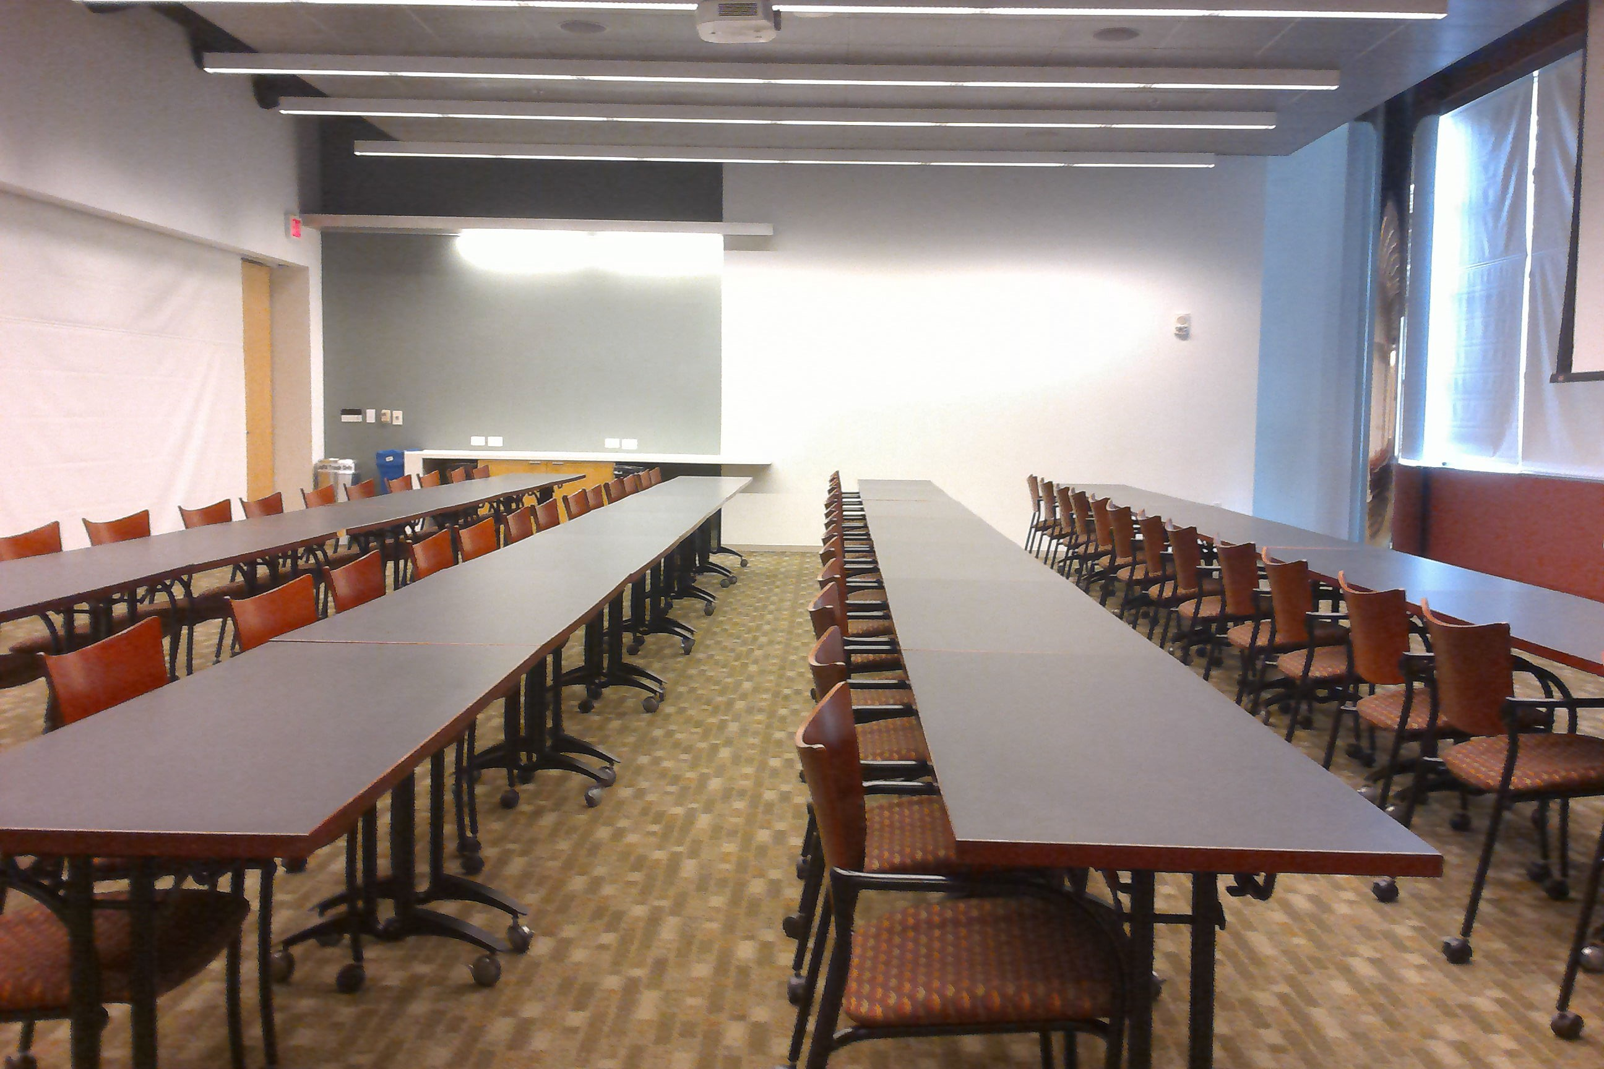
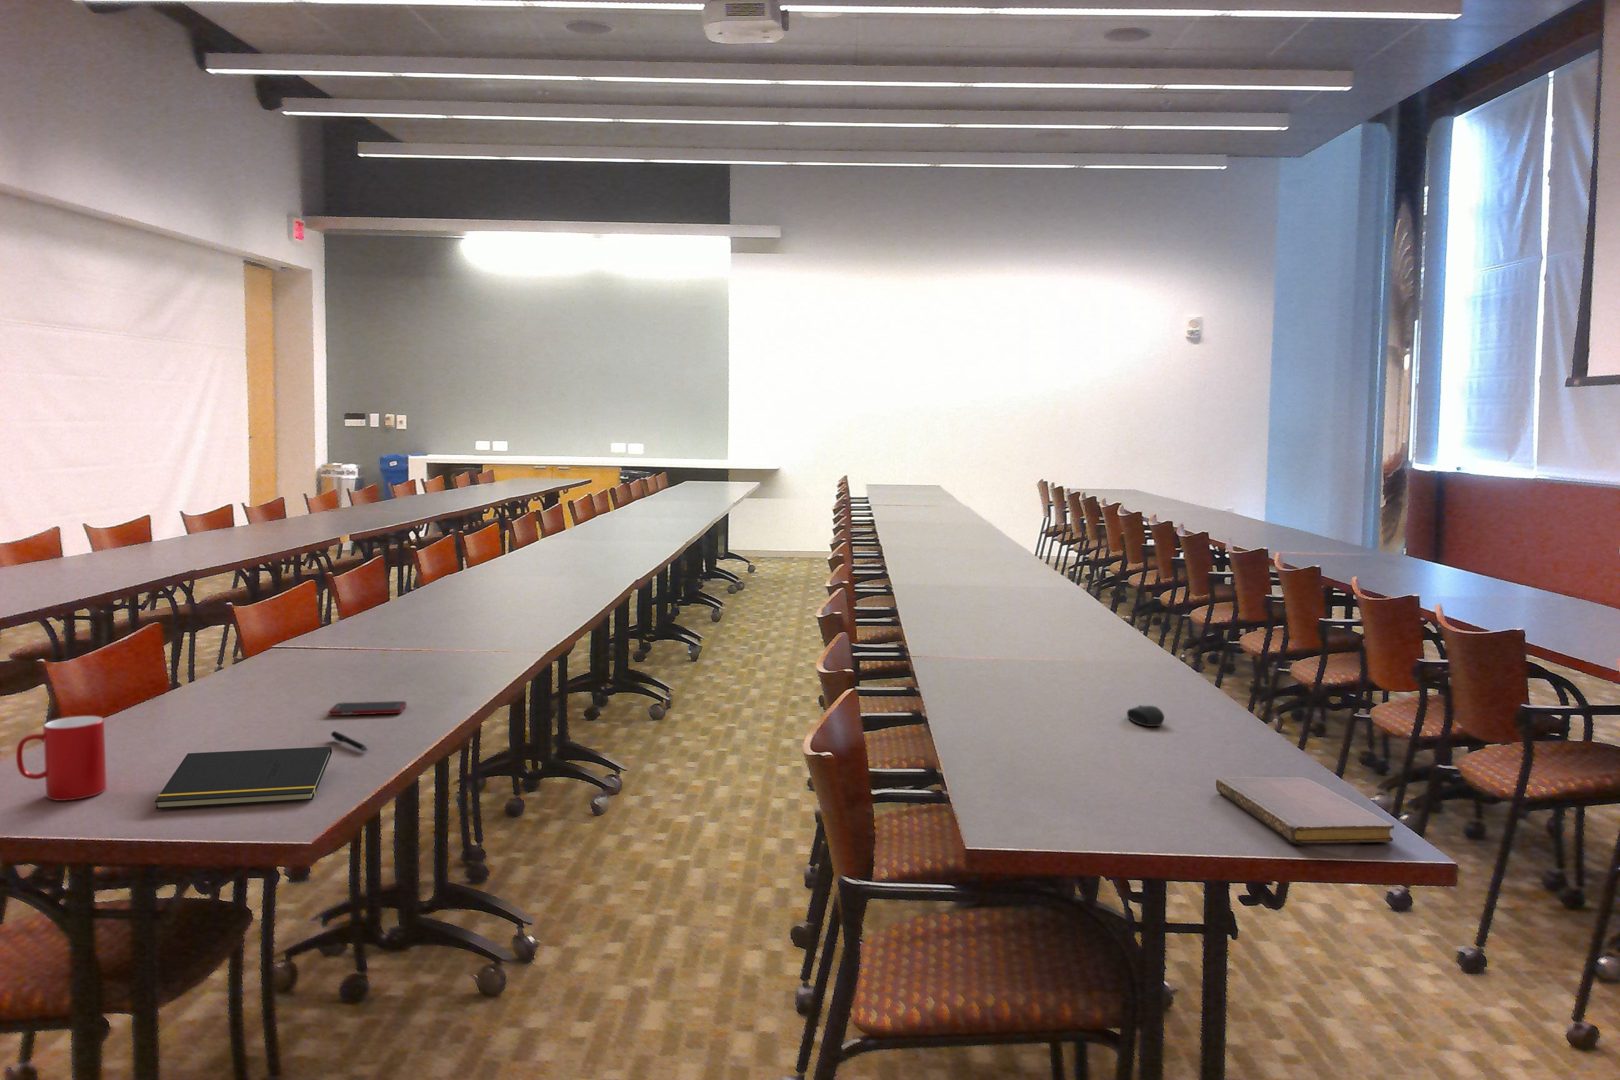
+ pen (350, 741)
+ cup (64, 757)
+ mouse (1145, 714)
+ notepad (248, 775)
+ cell phone (368, 708)
+ notebook (1299, 808)
